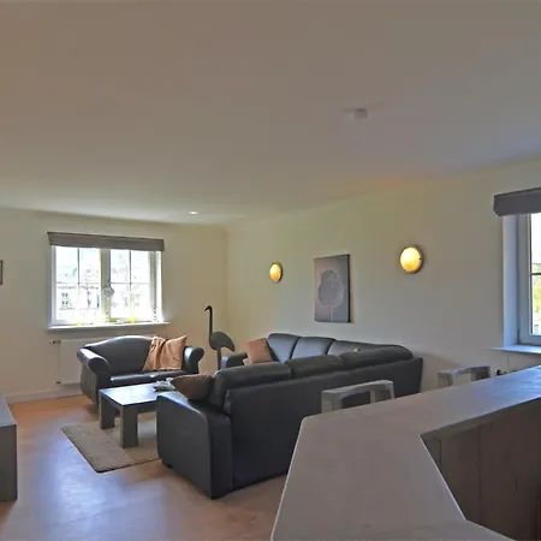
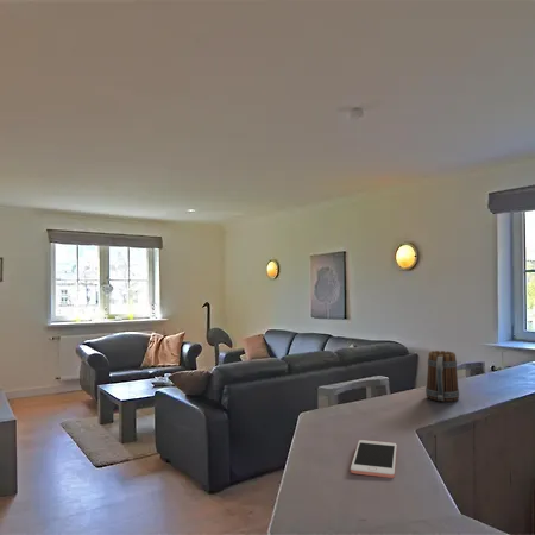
+ mug (441, 376)
+ cell phone (374, 457)
